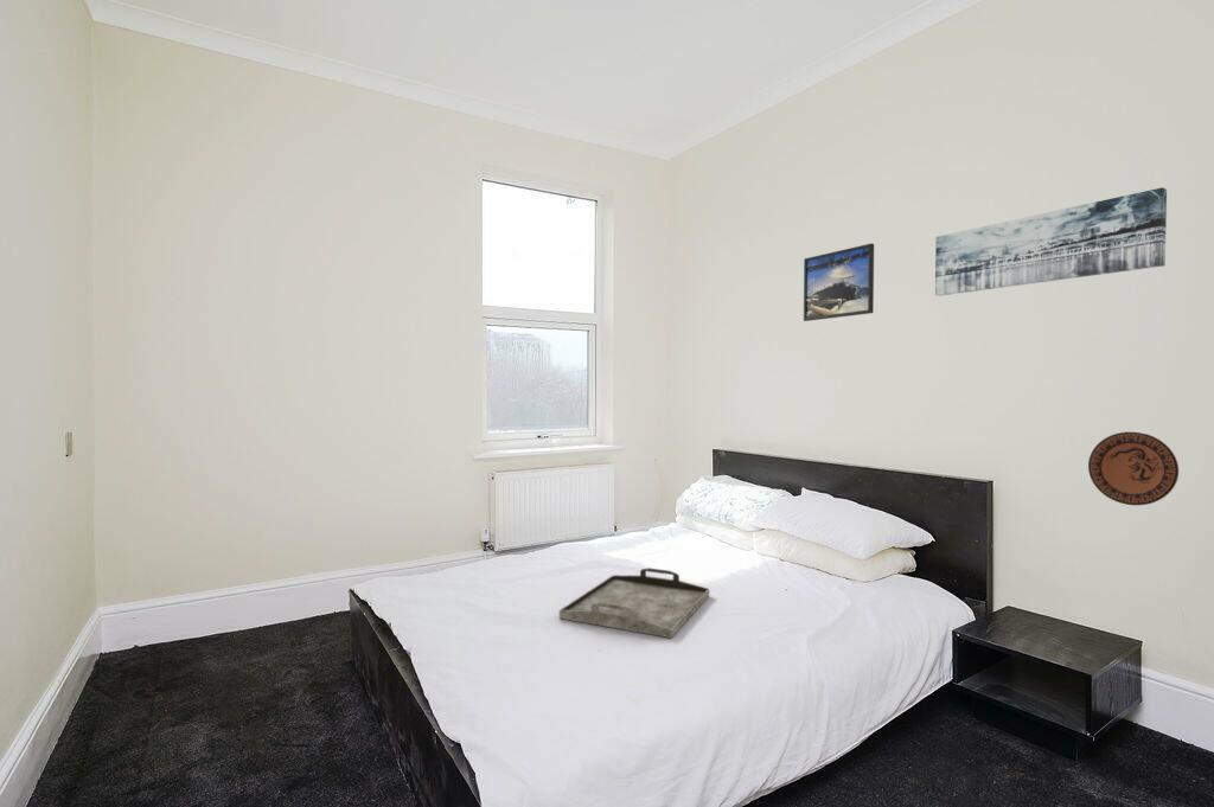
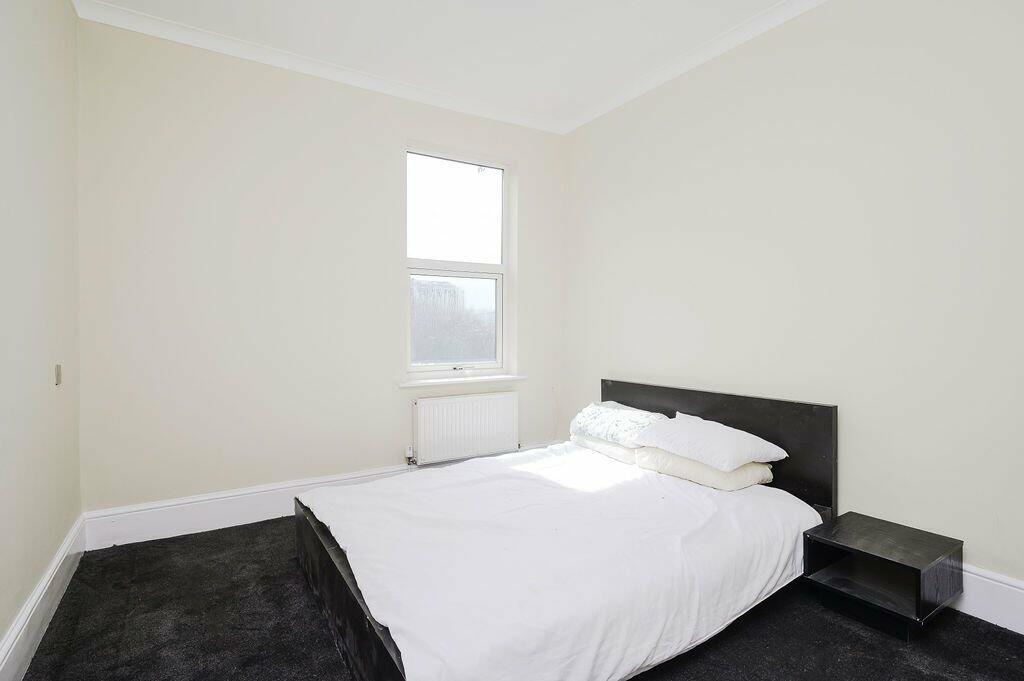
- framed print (836, 284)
- wall art (1035, 249)
- serving tray (638, 595)
- decorative plate (1131, 468)
